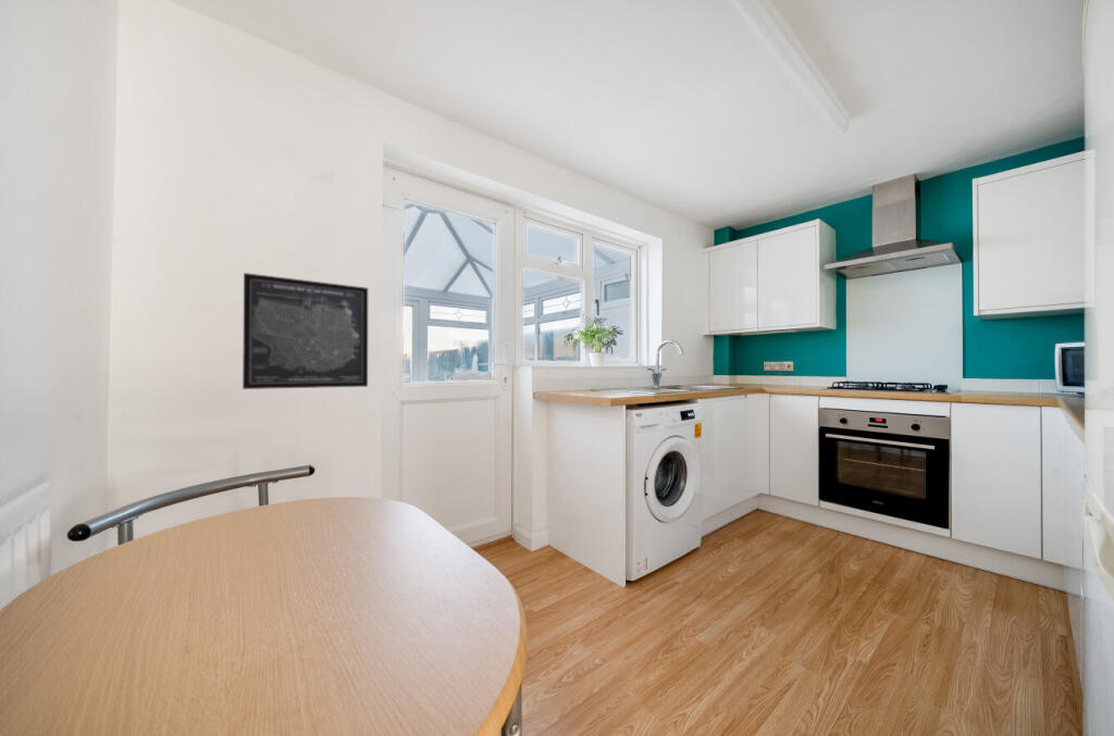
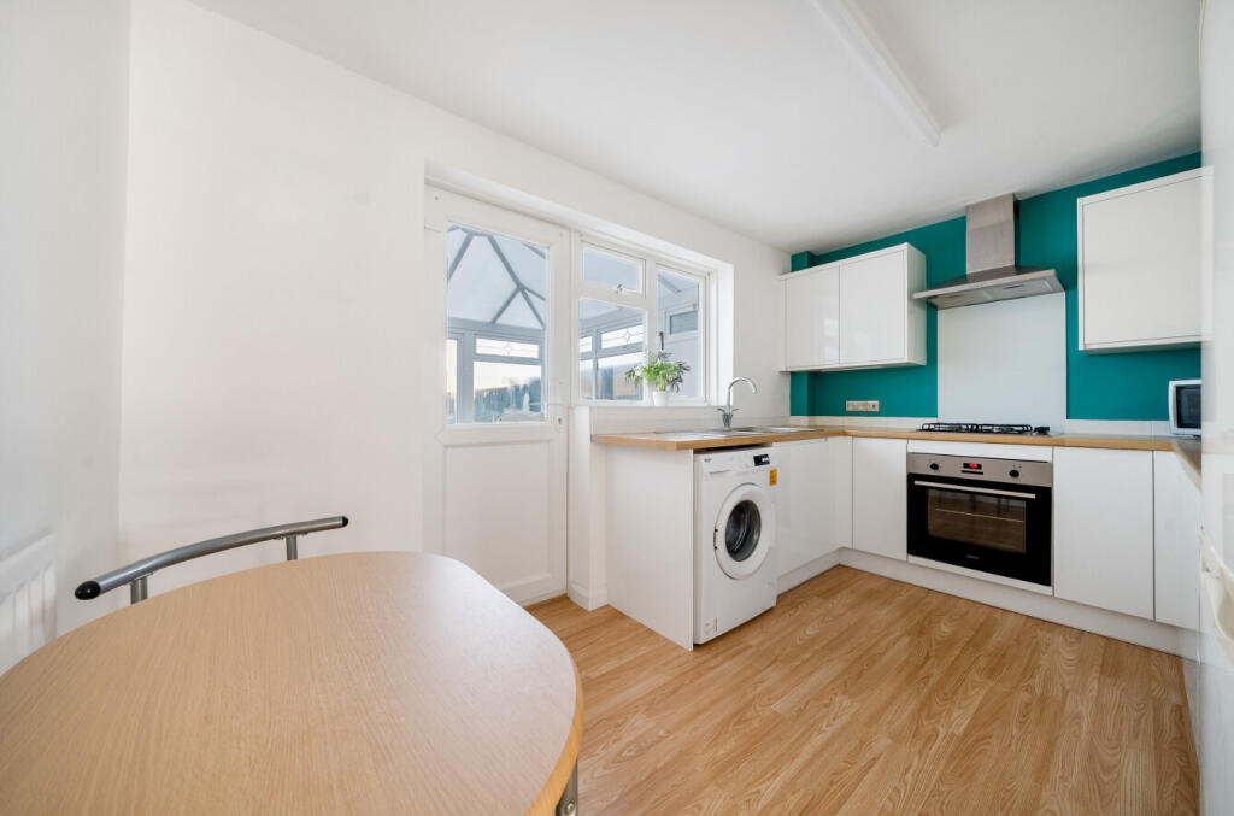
- wall art (310, 334)
